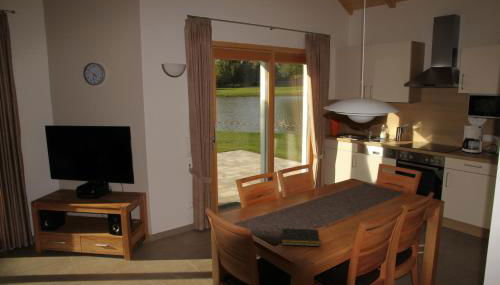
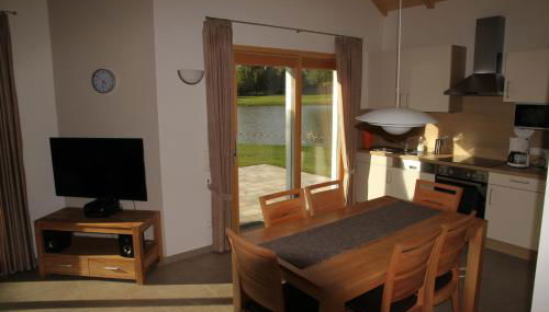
- notepad (300, 236)
